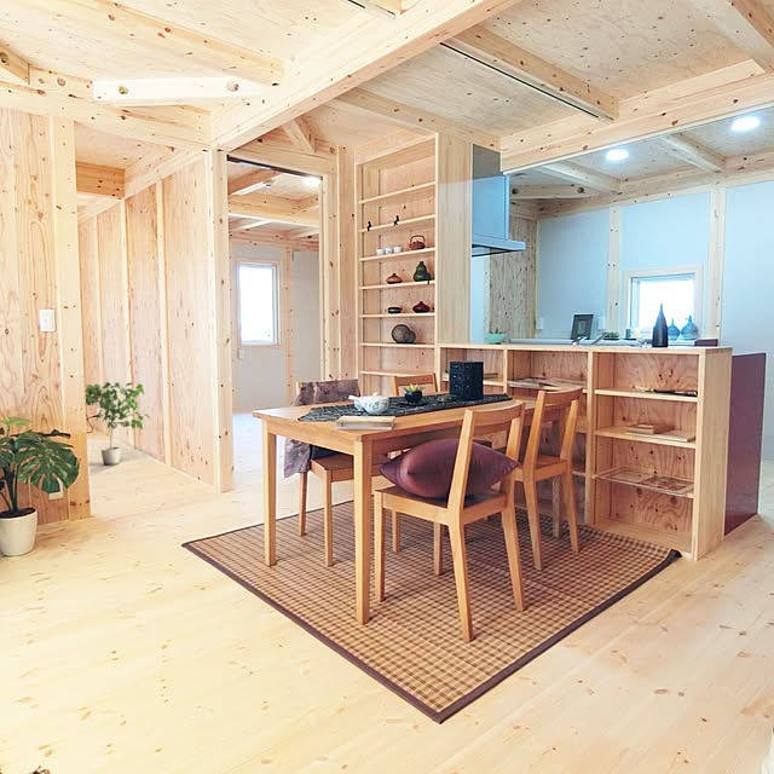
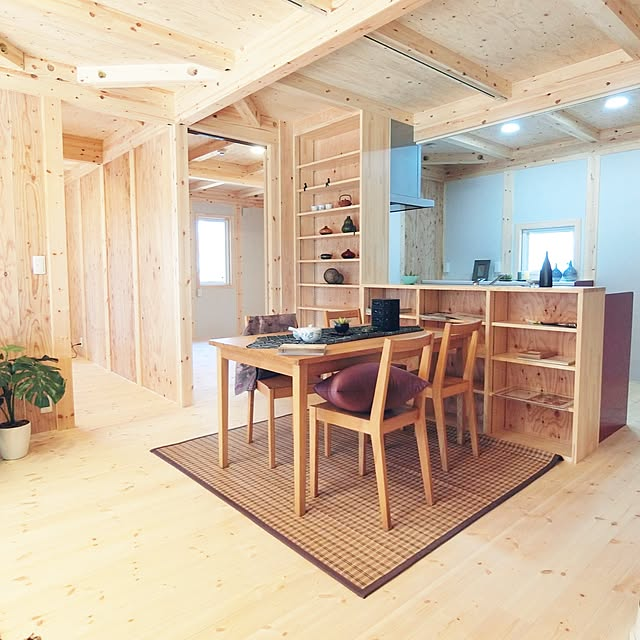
- potted plant (109, 422)
